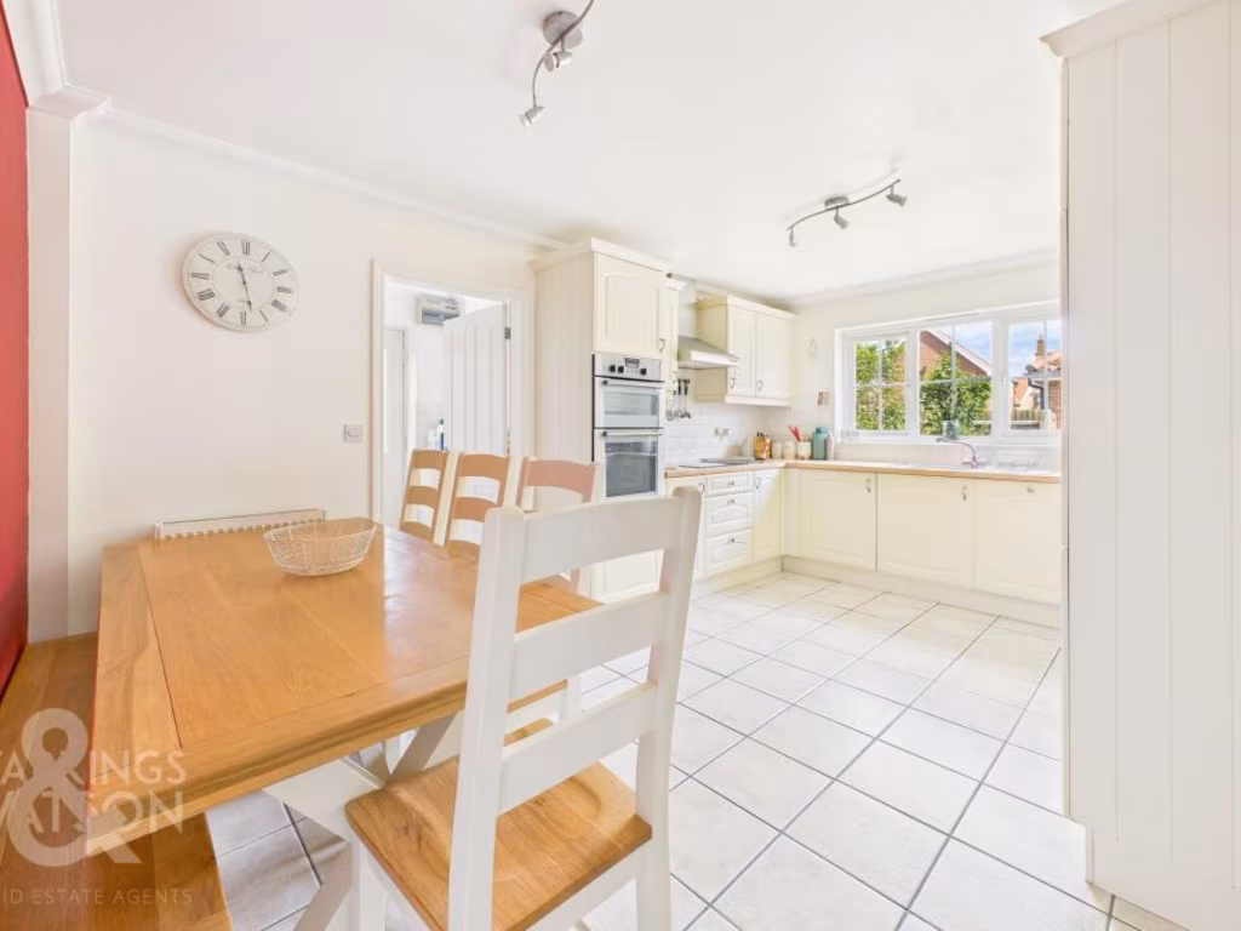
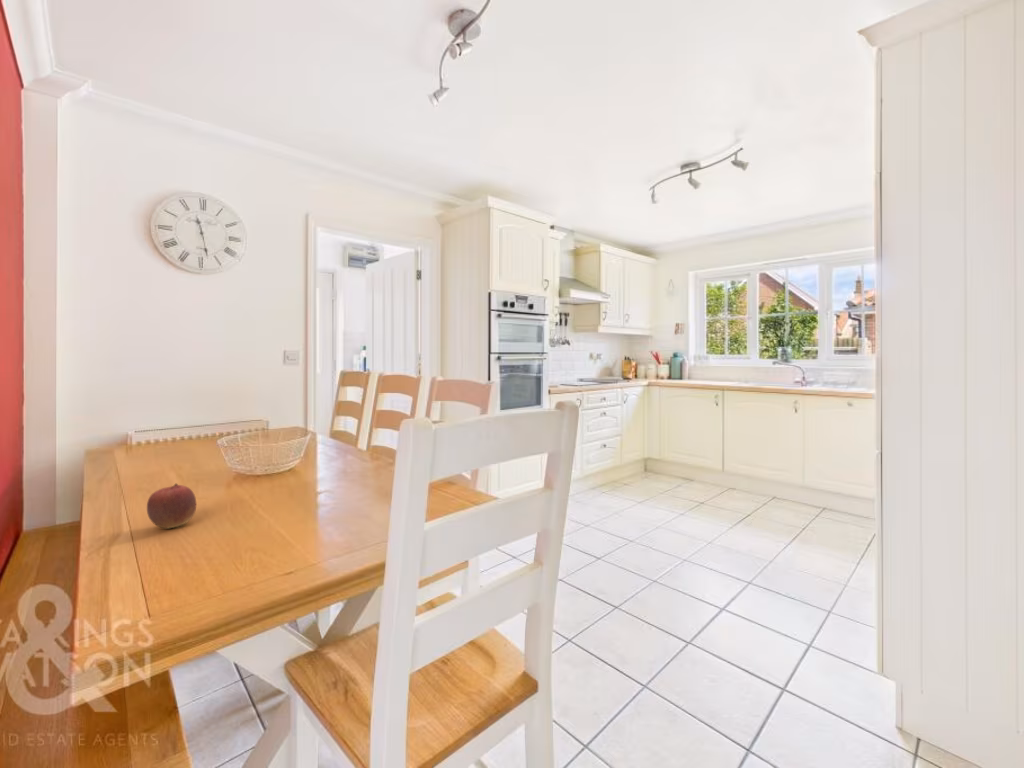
+ apple (172, 504)
